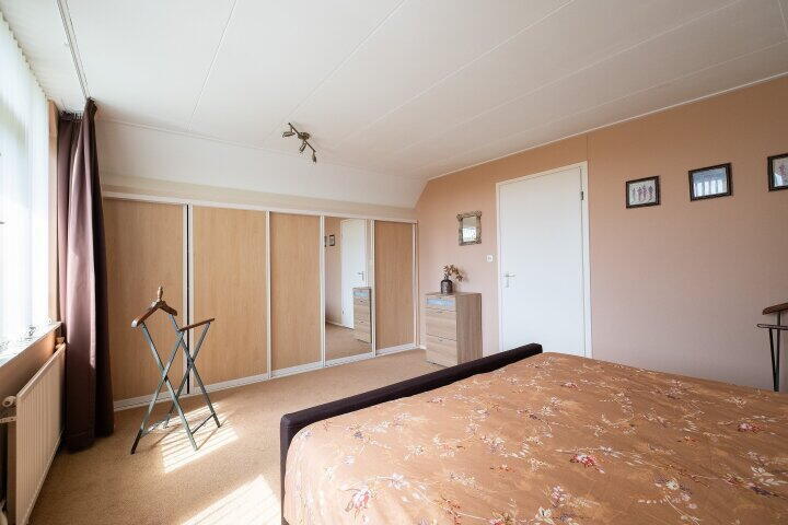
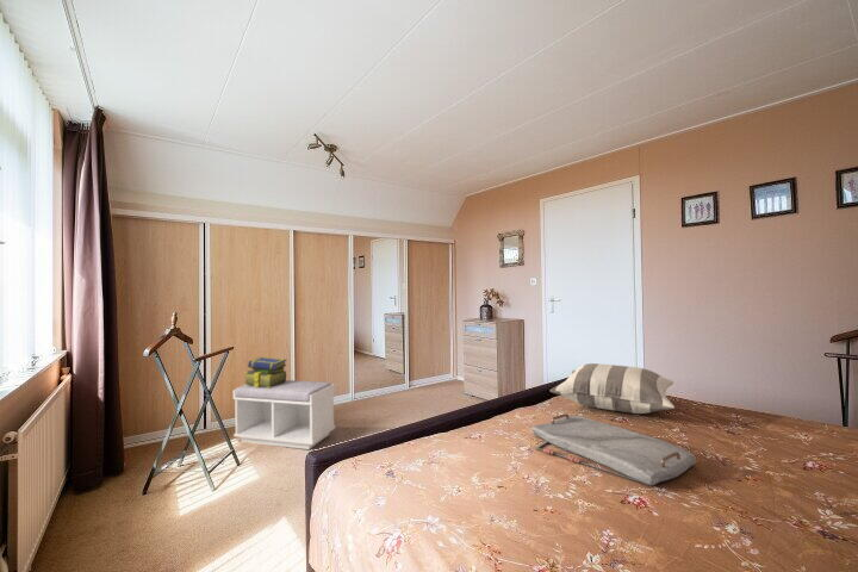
+ pillow (614, 386)
+ serving tray (601, 443)
+ bench (285, 411)
+ stack of books (267, 371)
